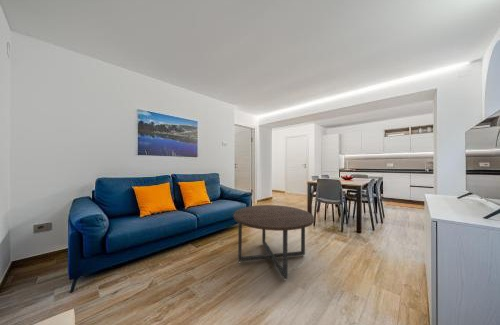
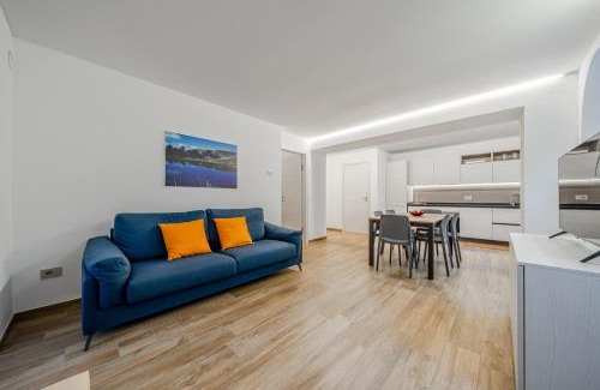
- coffee table (274, 230)
